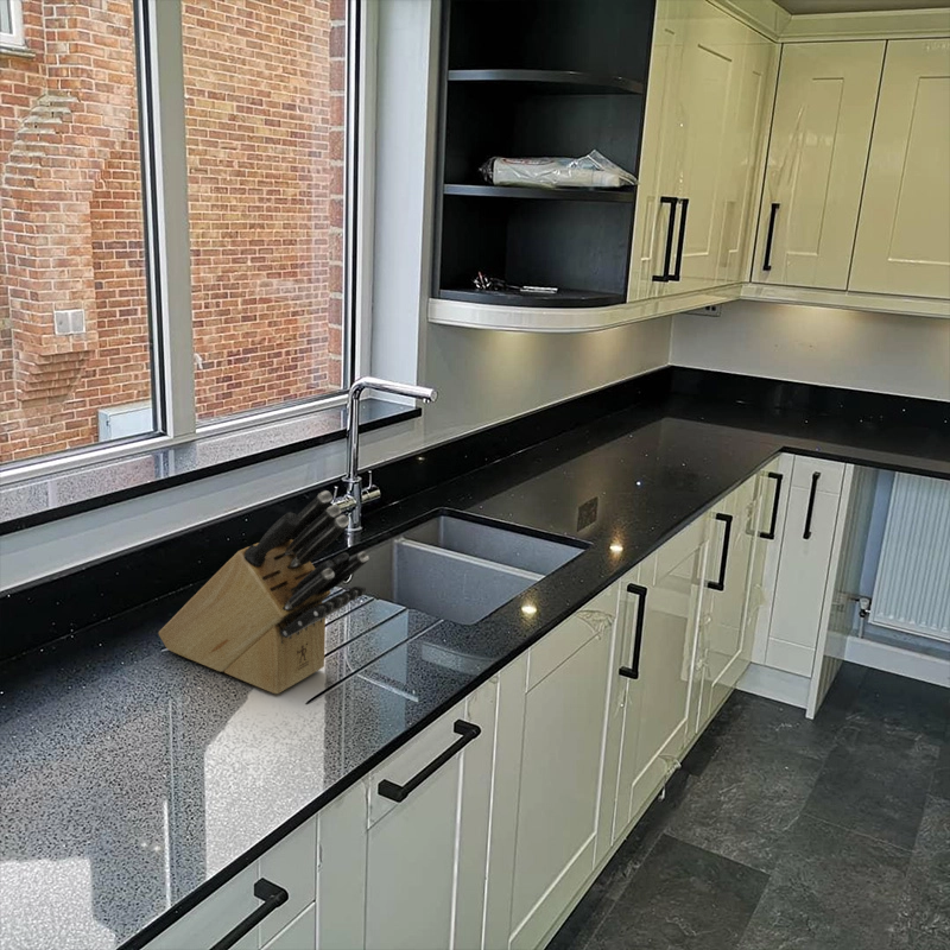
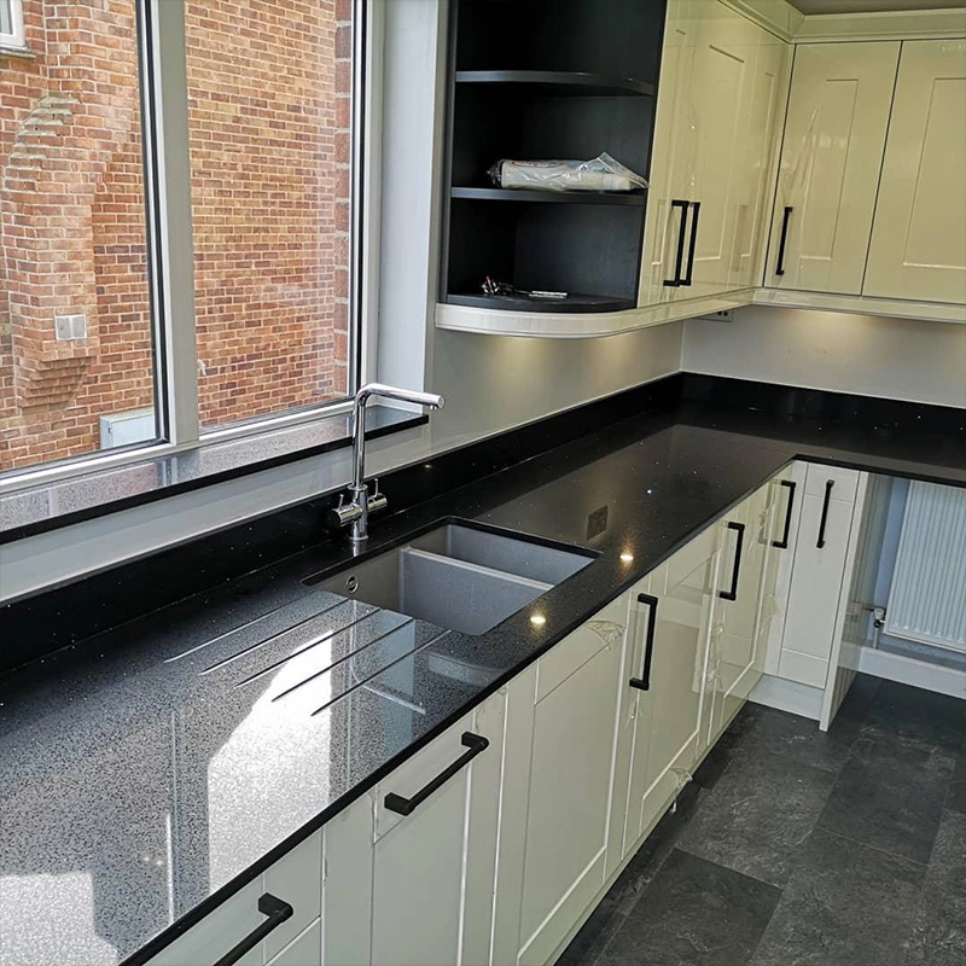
- knife block (260, 577)
